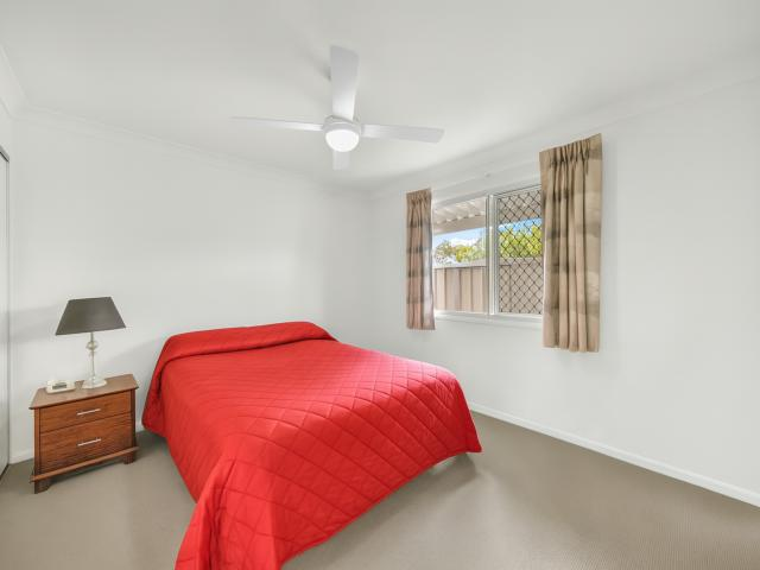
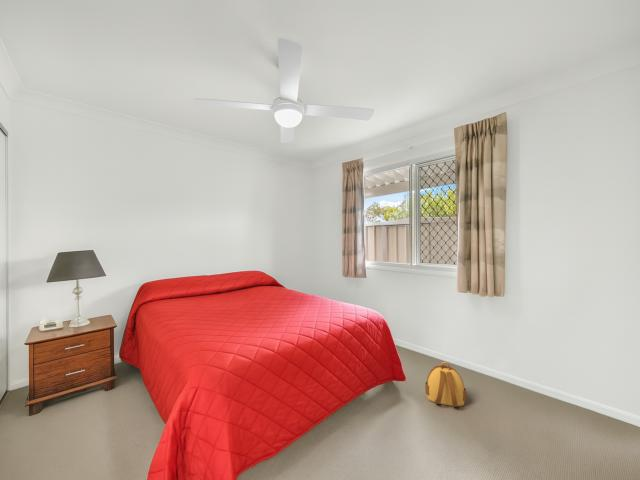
+ backpack (445, 382)
